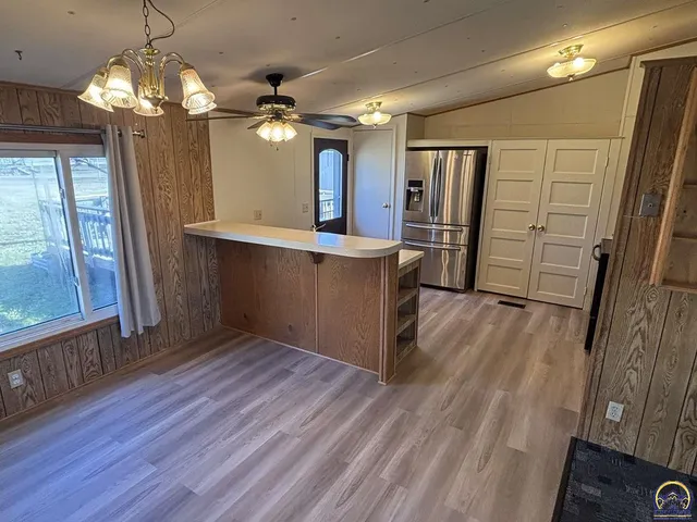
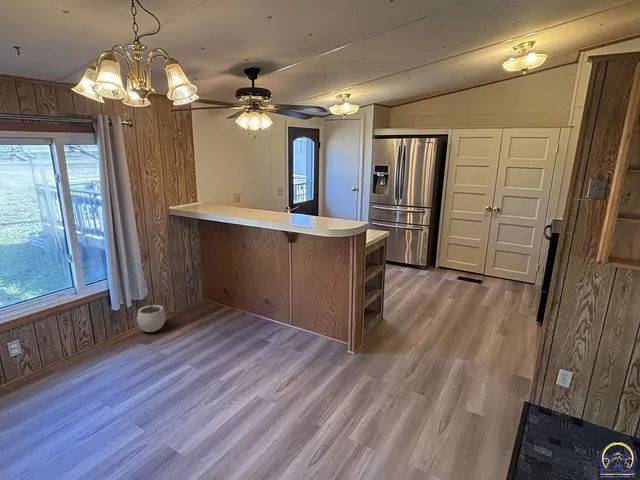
+ plant pot (151, 315)
